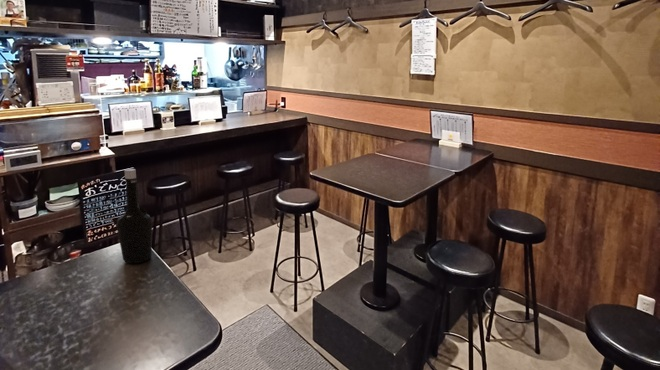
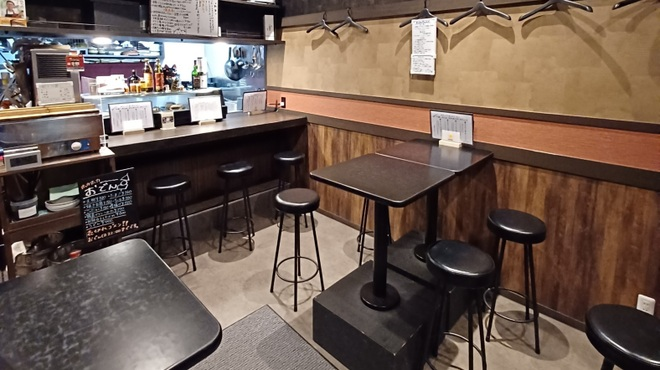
- bottle (133, 215)
